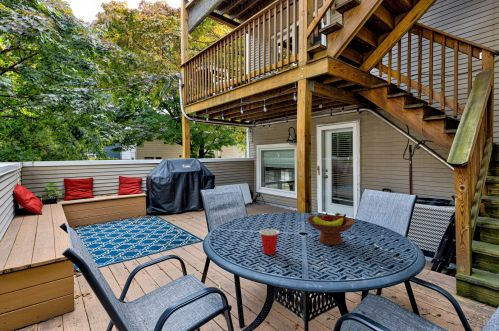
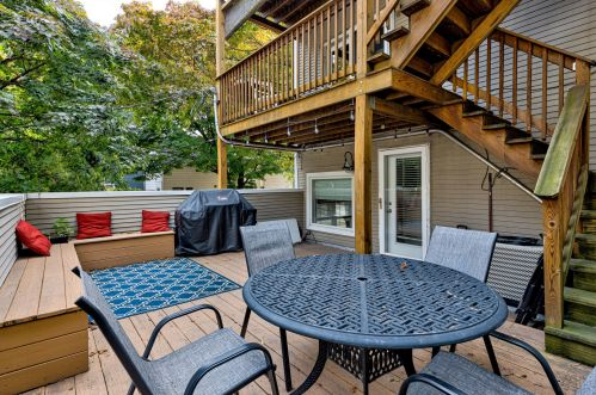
- fruit bowl (330, 226)
- cup (269, 242)
